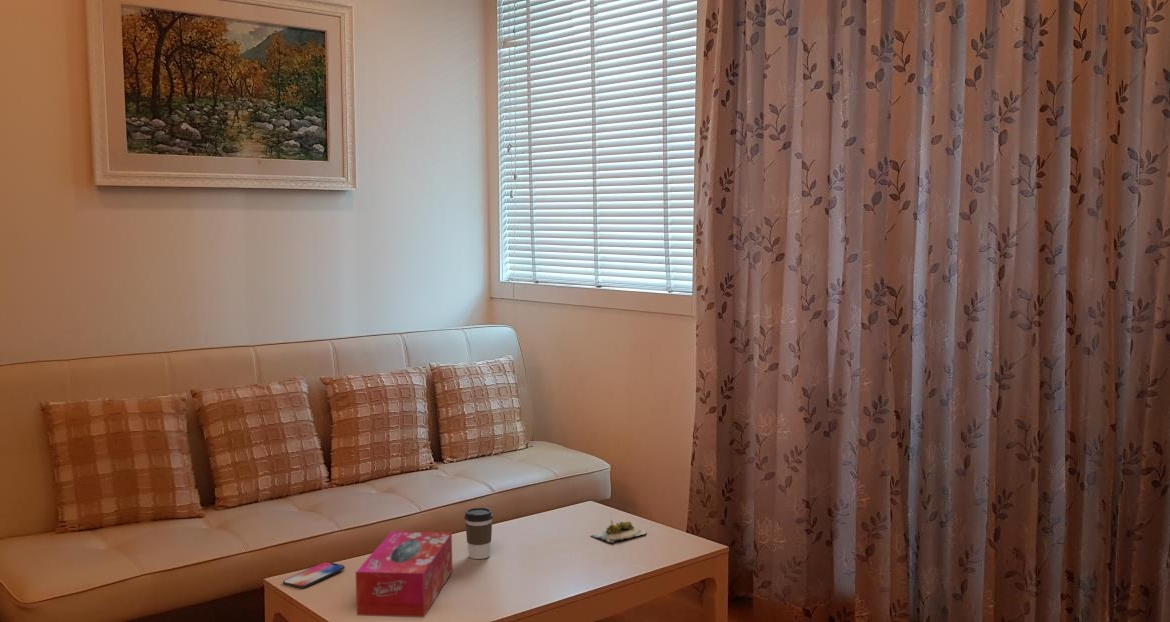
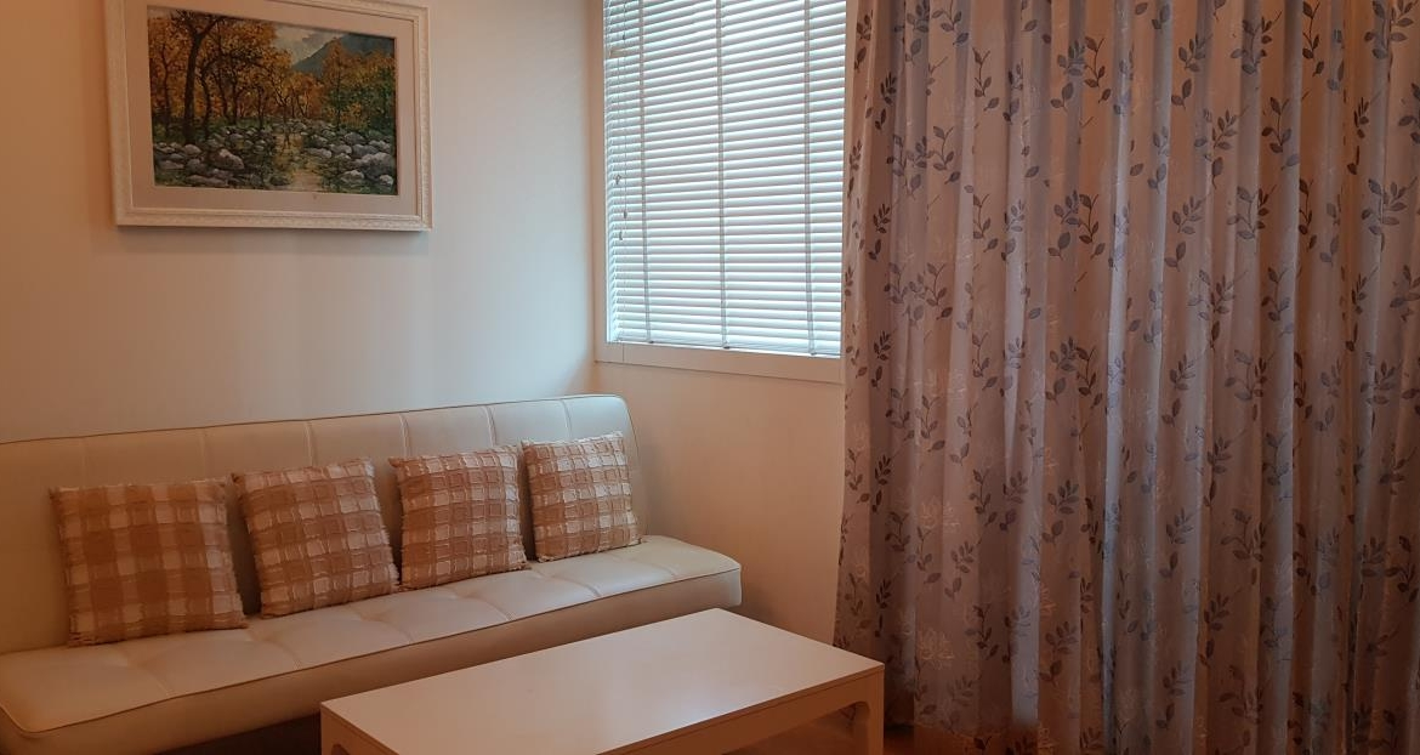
- tissue box (406, 571)
- succulent plant (620, 528)
- smartphone (314, 574)
- coffee cup (479, 533)
